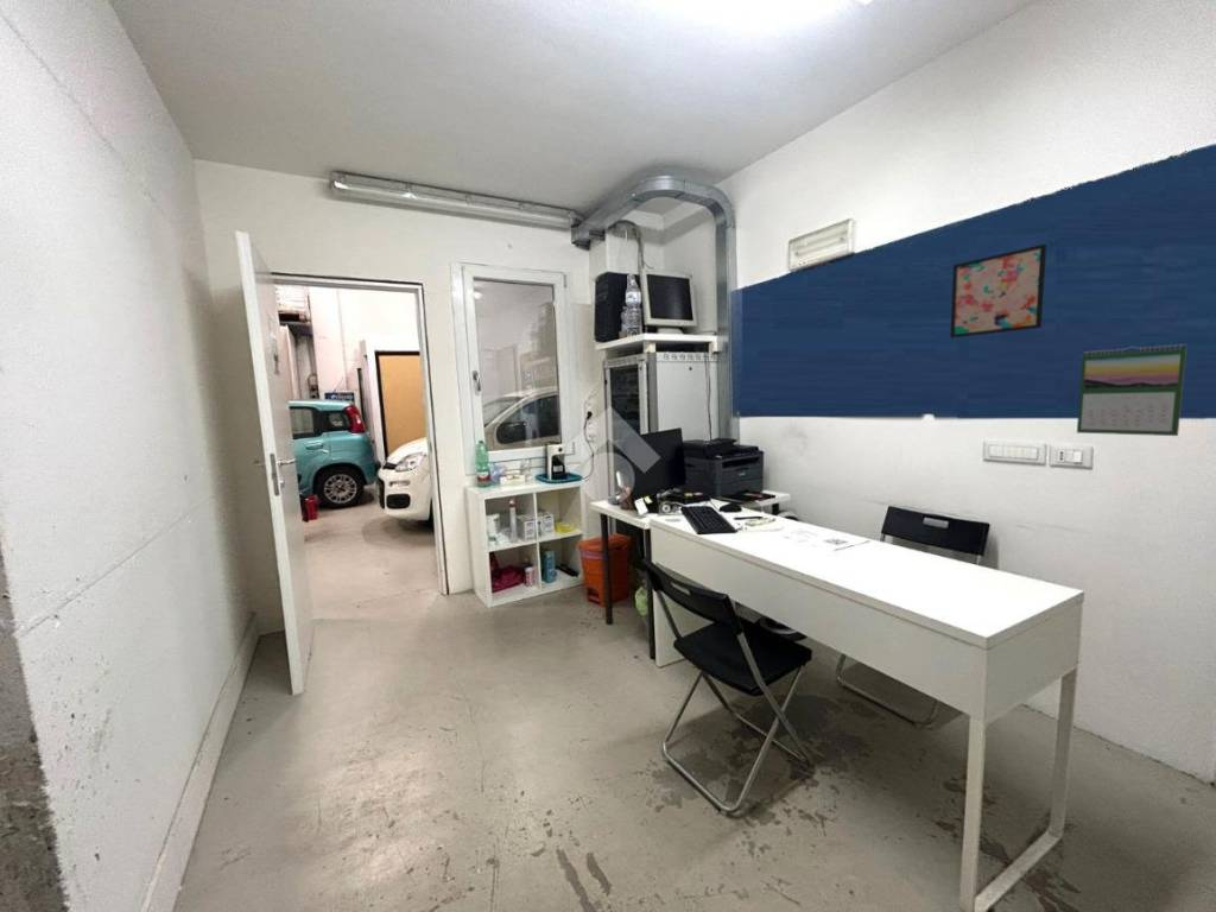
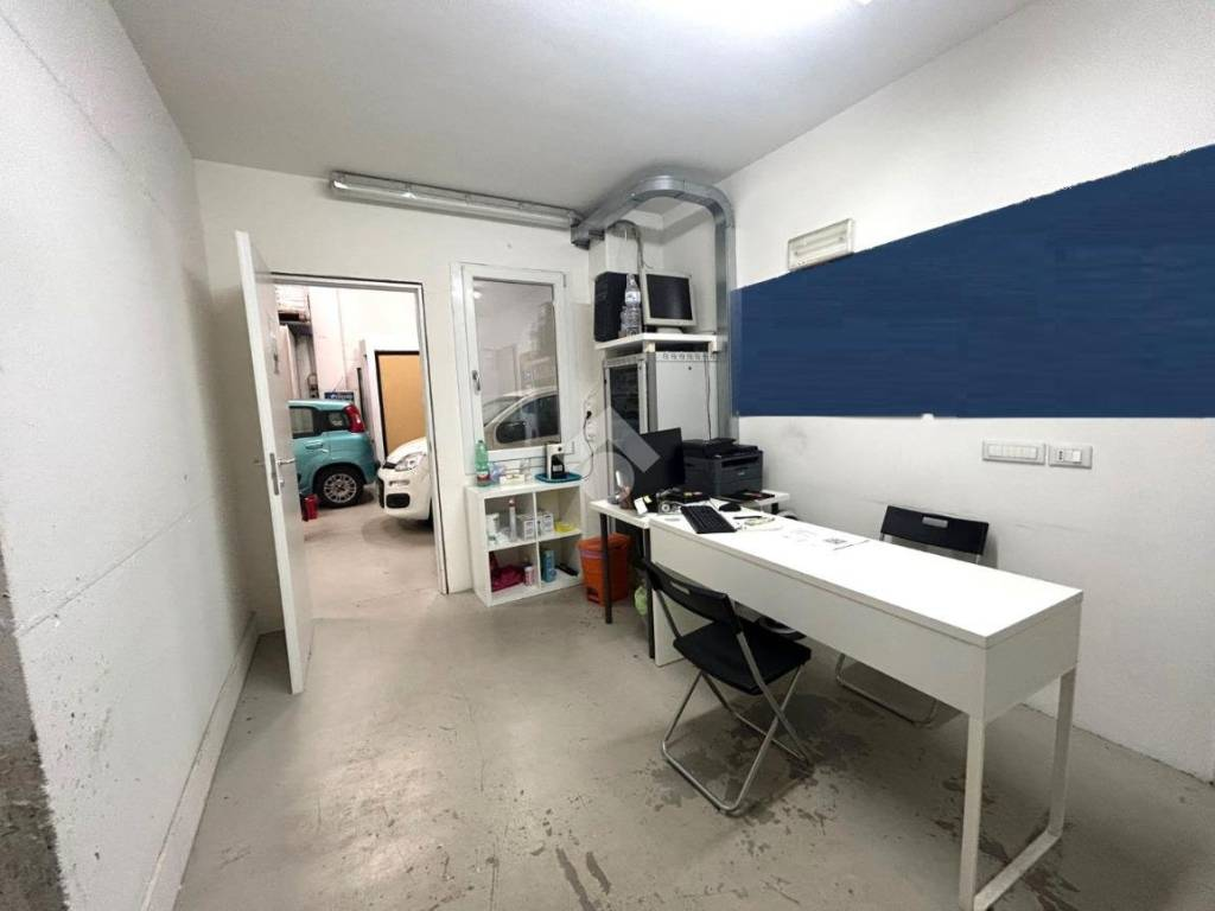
- wall art (994, 294)
- calendar (1127, 391)
